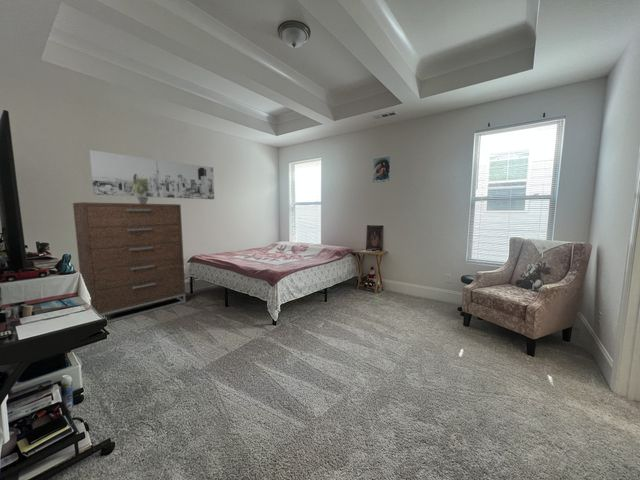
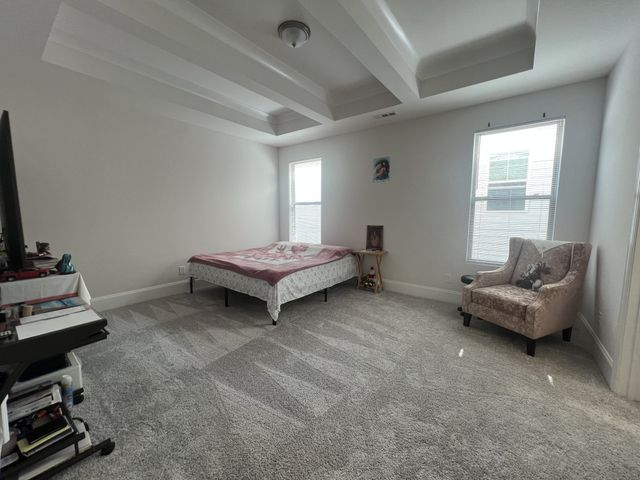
- potted plant (139, 188)
- dresser (134, 257)
- wall art (162, 179)
